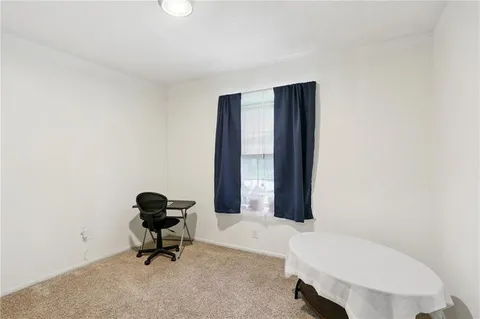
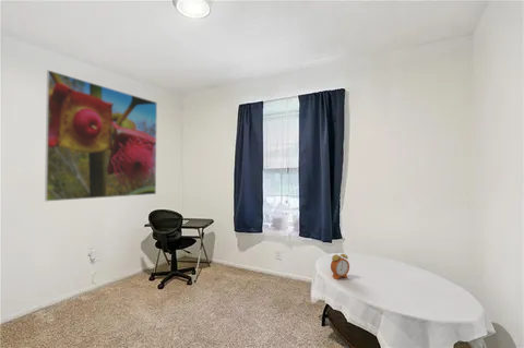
+ alarm clock (340, 263)
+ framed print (110, 143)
